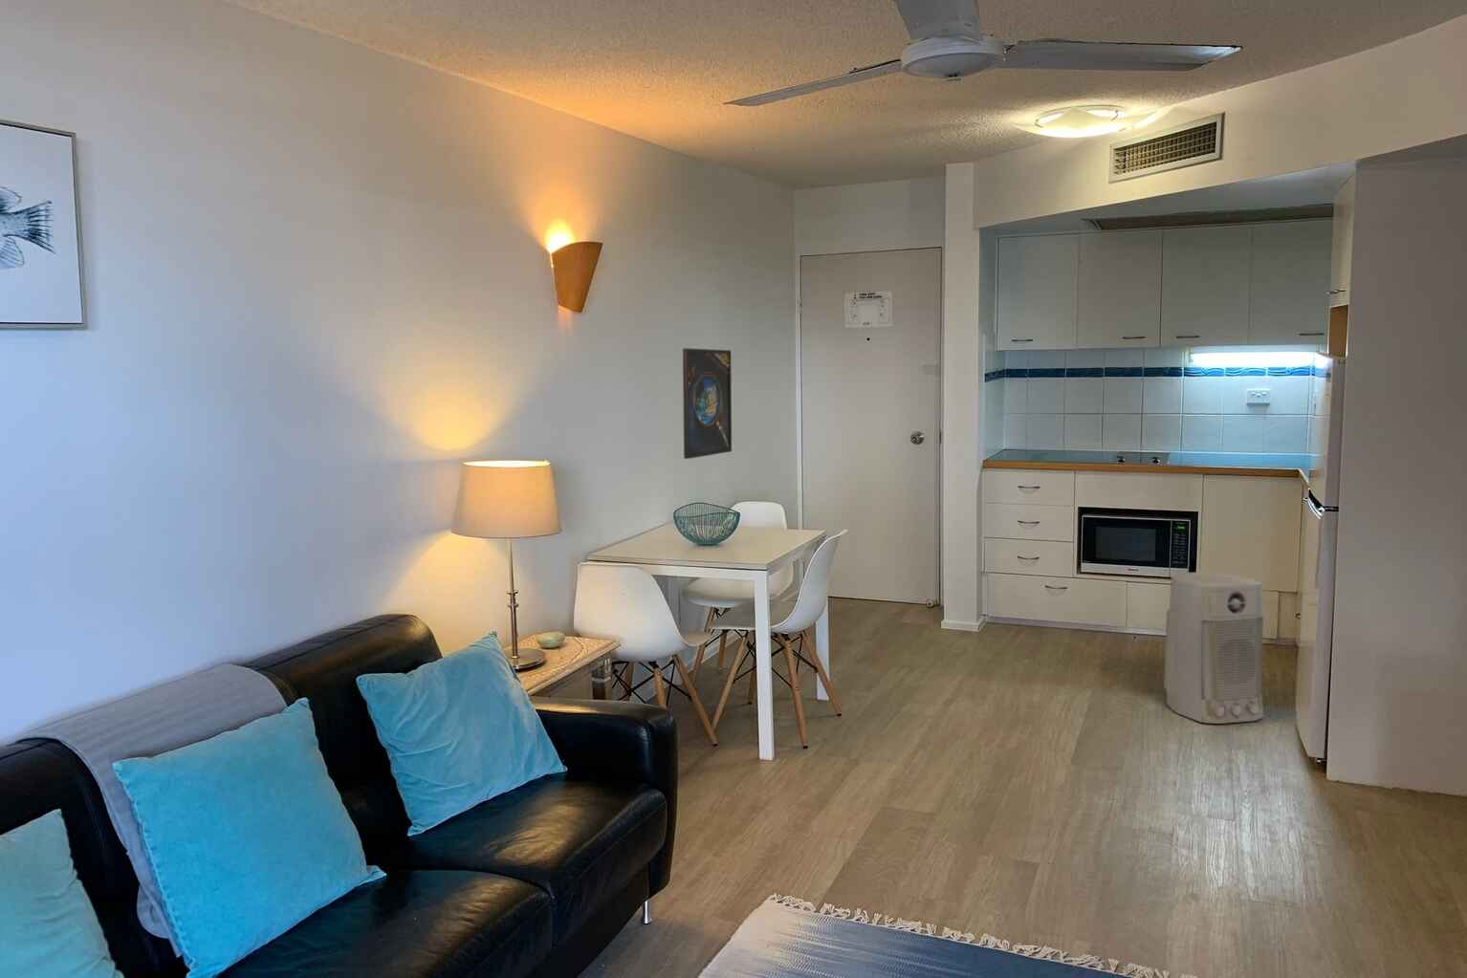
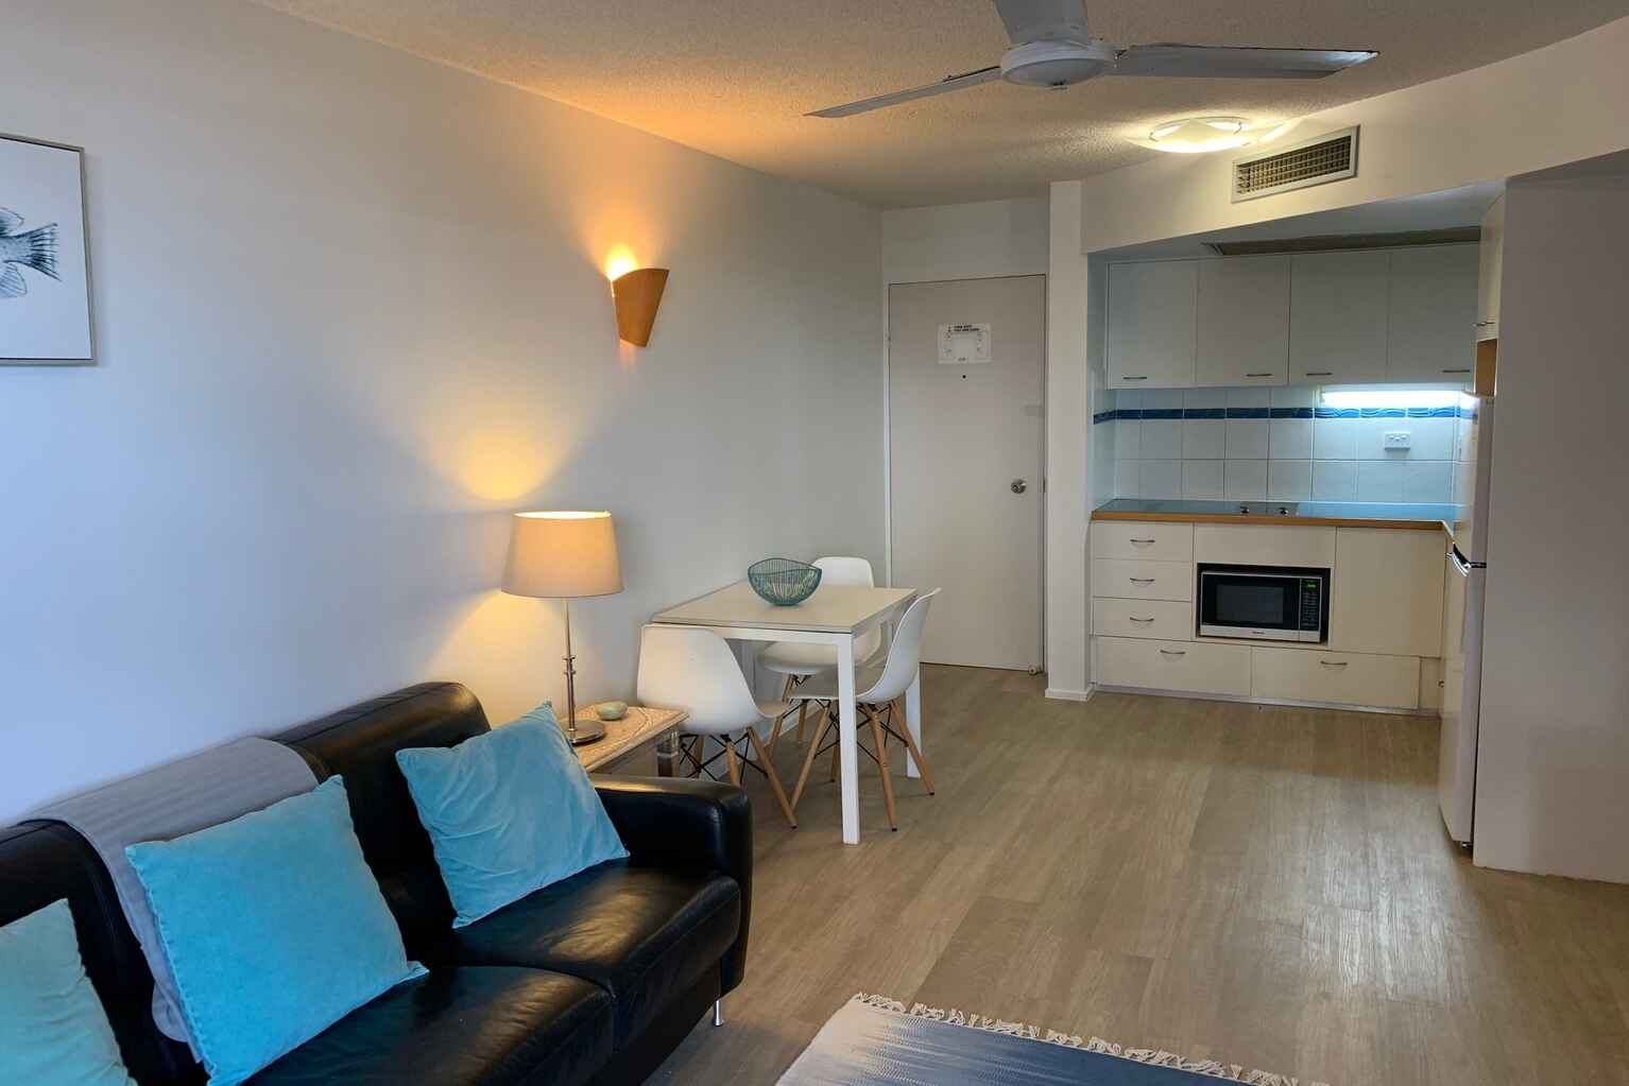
- air purifier (1212, 644)
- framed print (707, 403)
